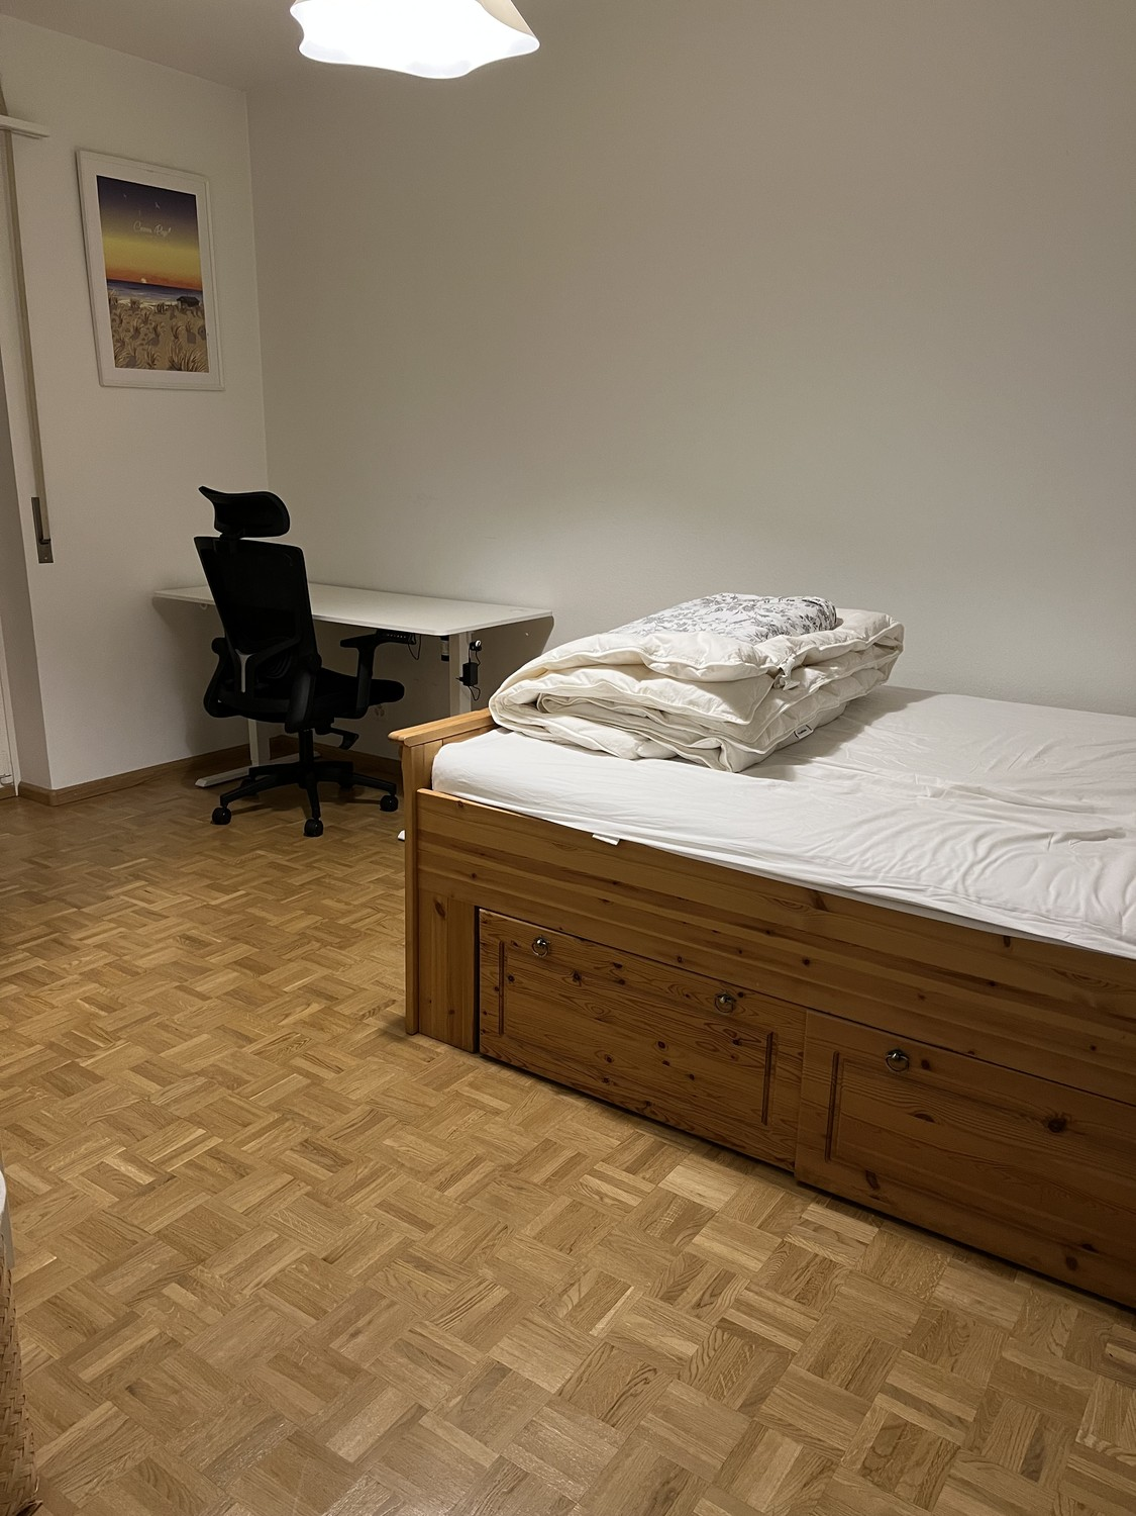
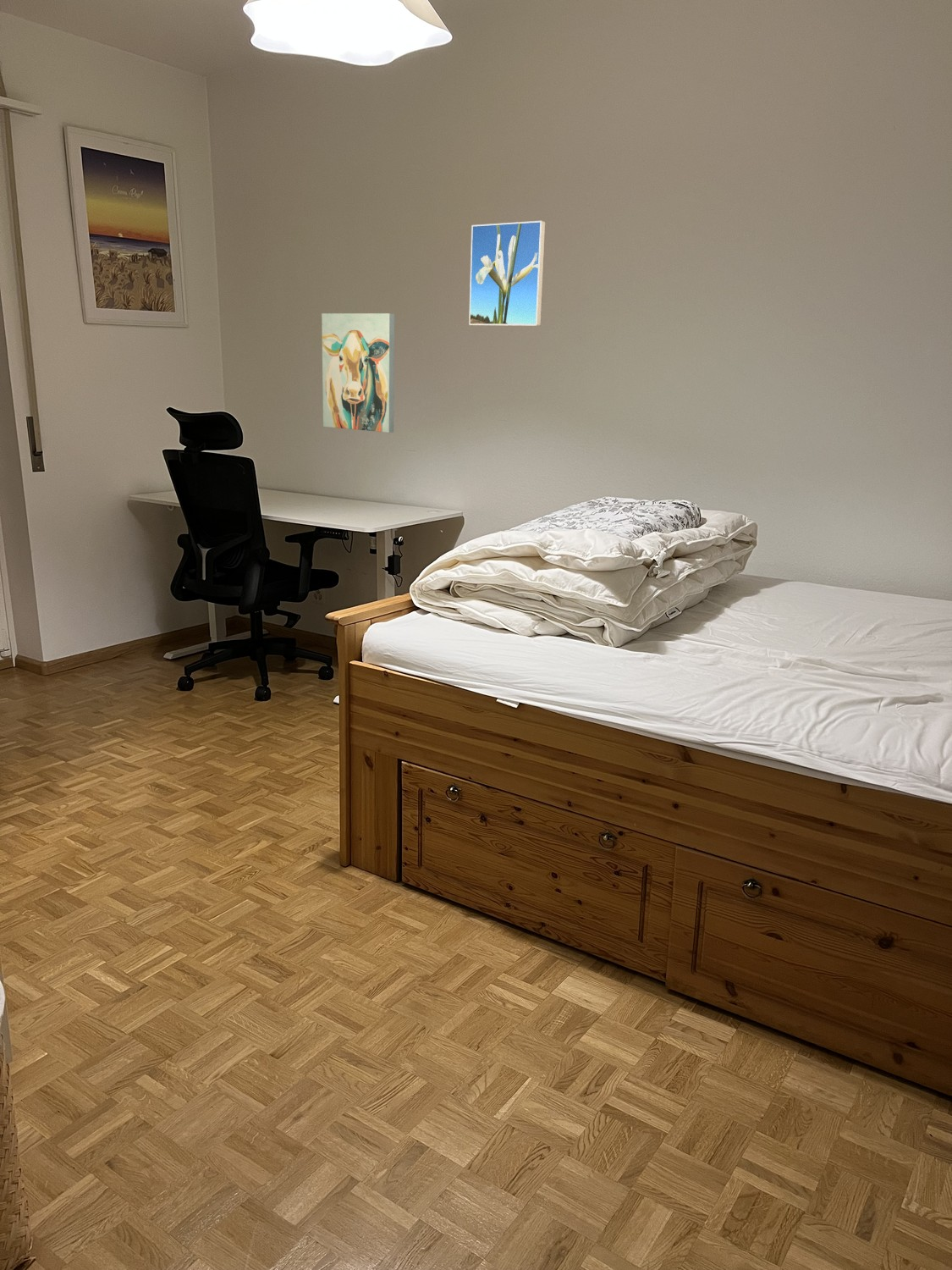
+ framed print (505, 274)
+ wall art (357, 372)
